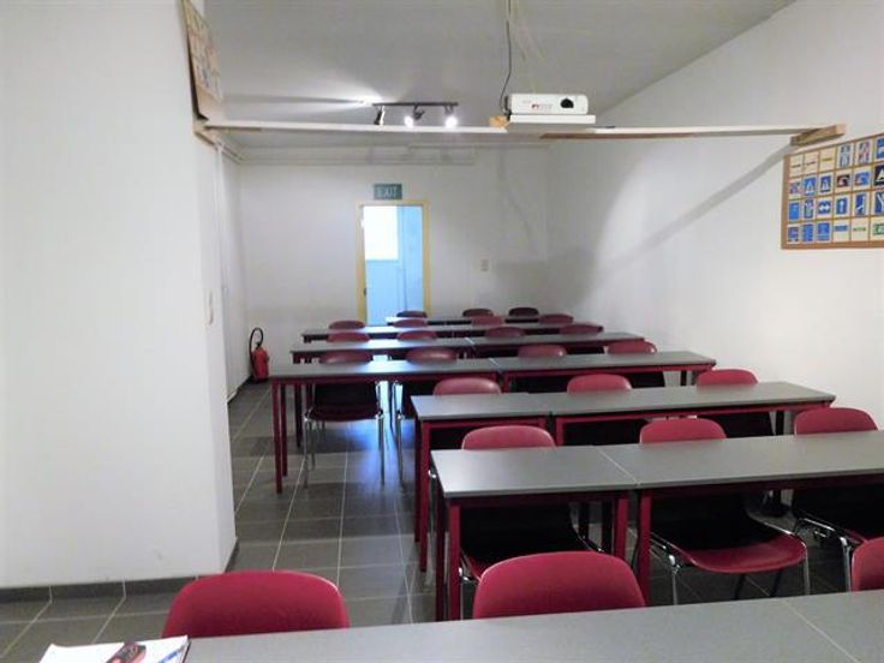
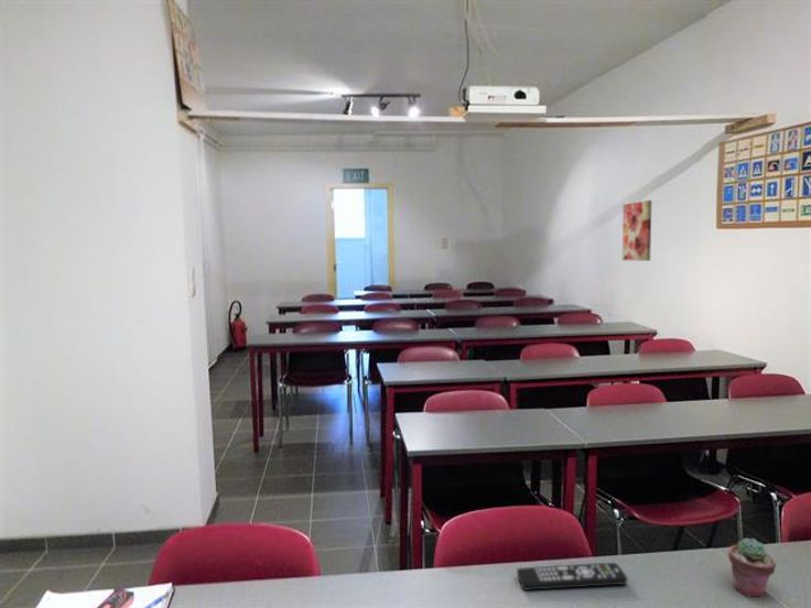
+ wall art (636, 231)
+ remote control (571, 576)
+ potted succulent (750, 565)
